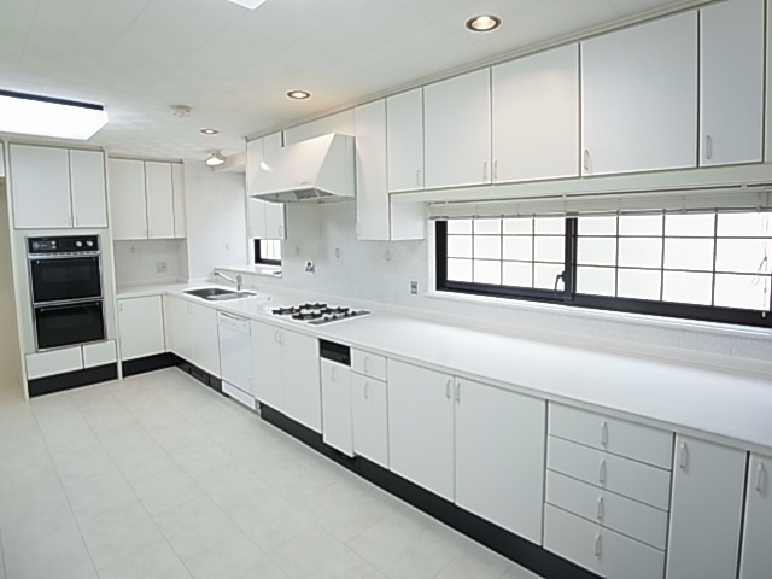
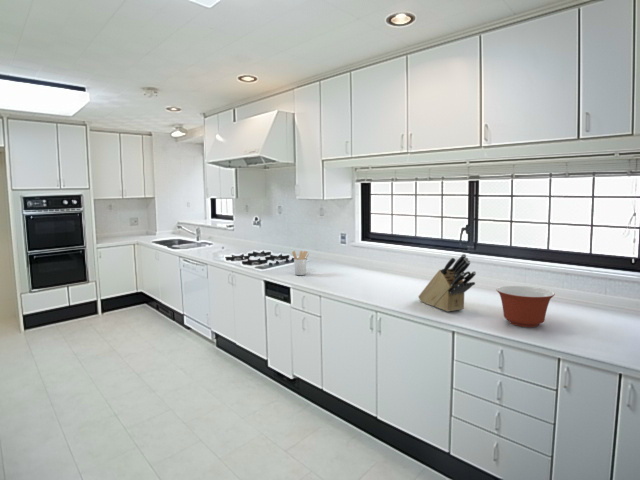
+ utensil holder (301, 262)
+ knife block (445, 279)
+ mixing bowl (524, 307)
